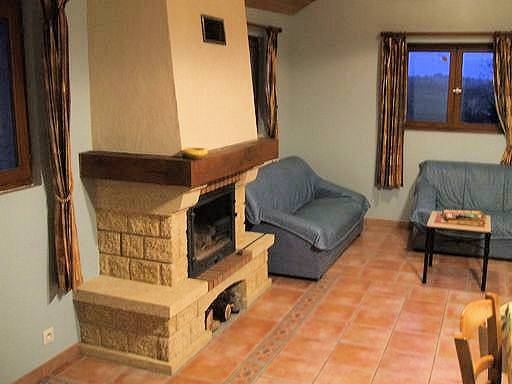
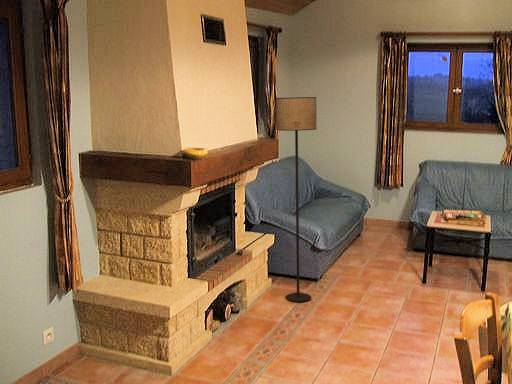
+ floor lamp (297, 200)
